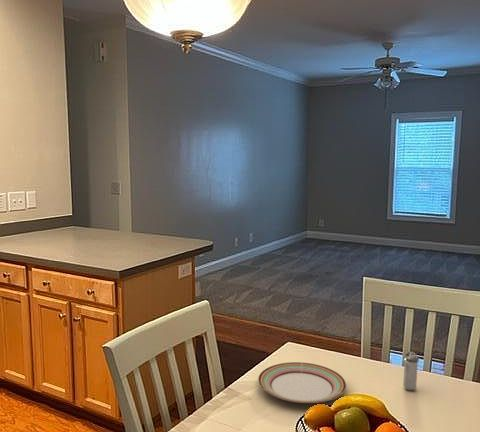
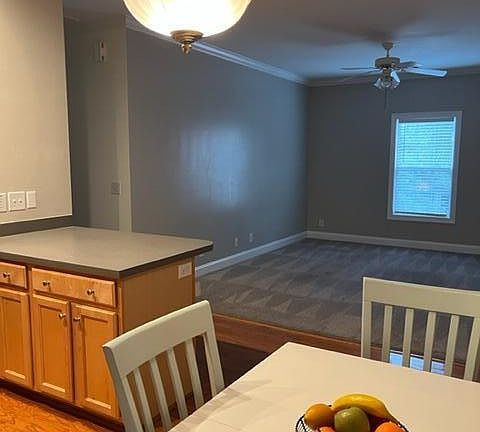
- shaker (410, 370)
- plate (301, 384)
